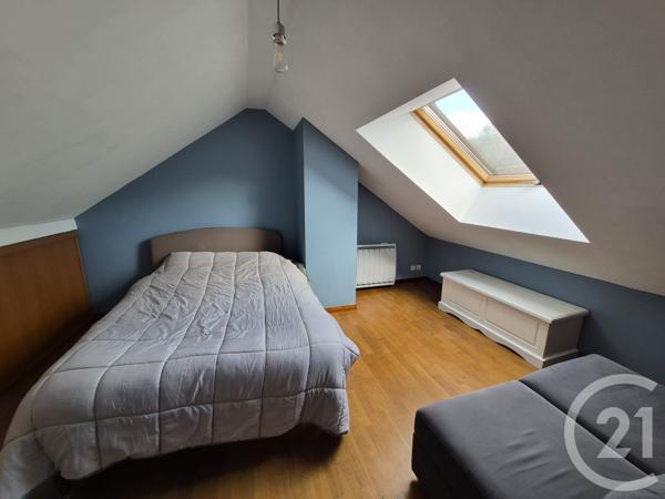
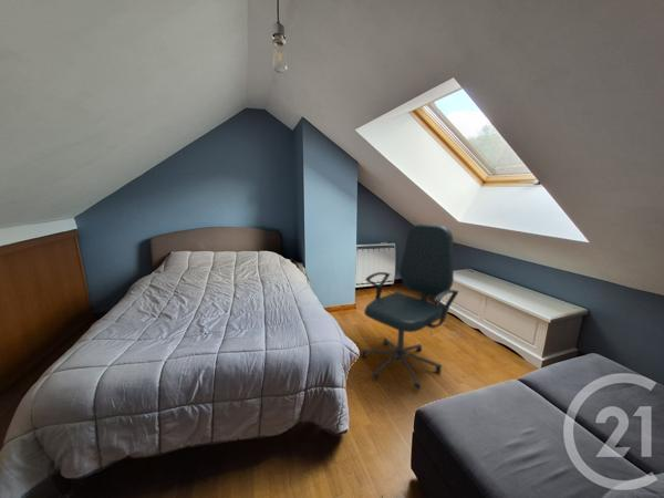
+ office chair (406, 297)
